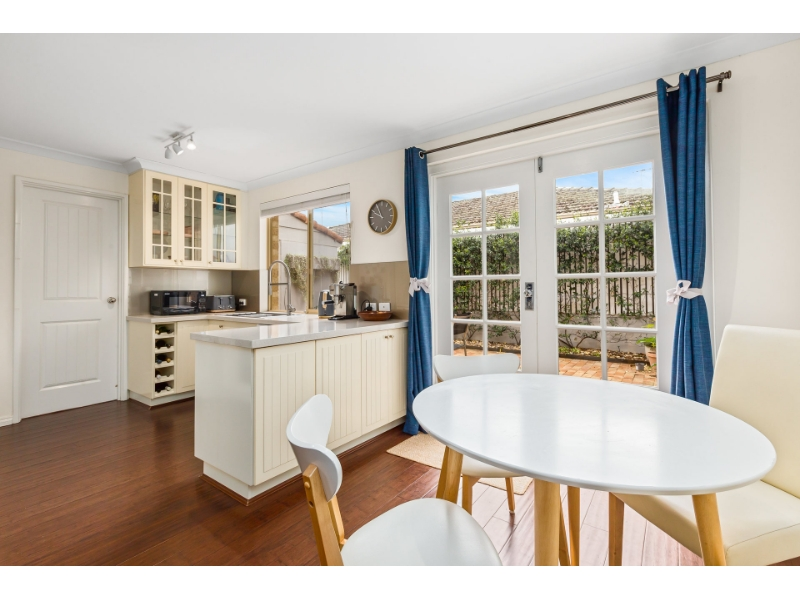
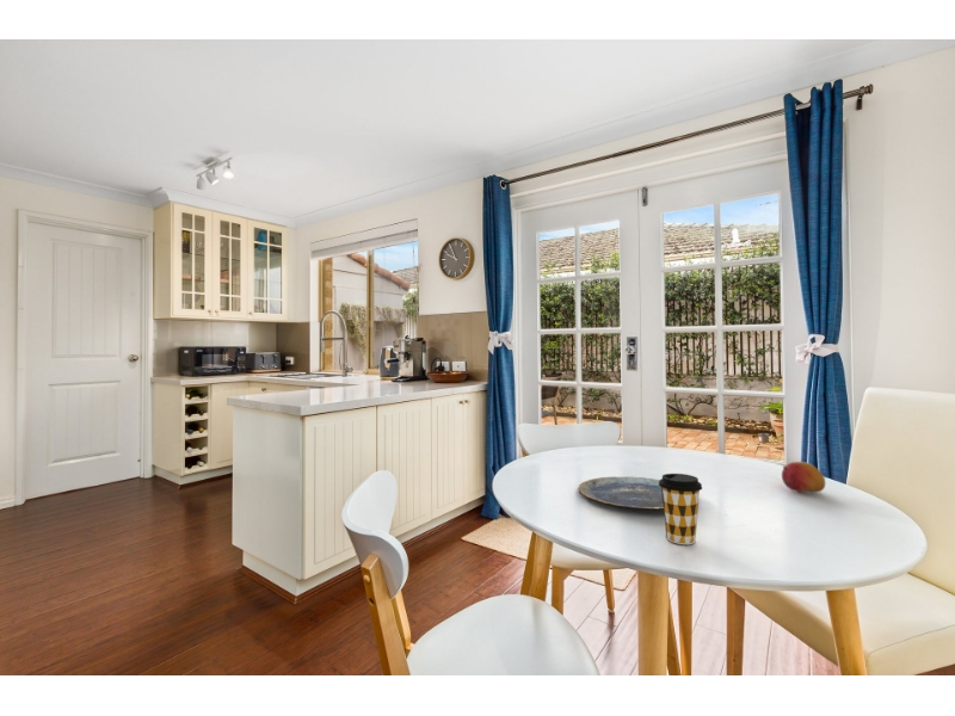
+ fruit (802, 476)
+ plate (635, 493)
+ coffee cup (680, 508)
